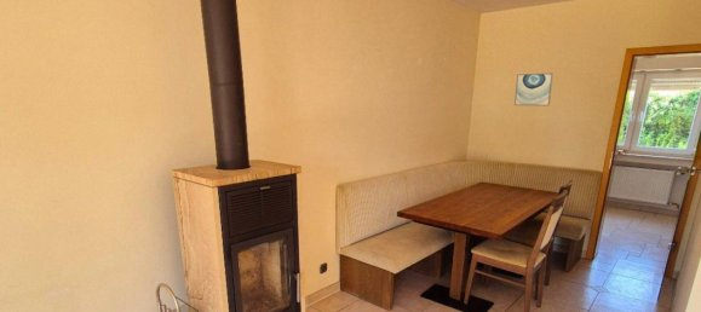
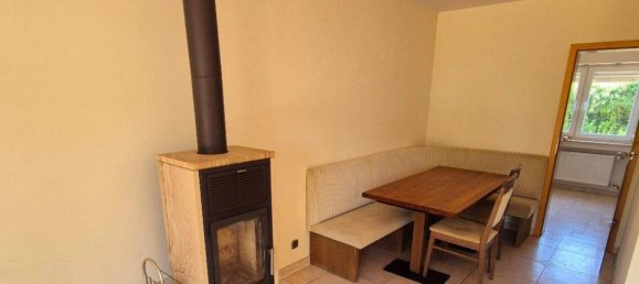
- wall art (533, 89)
